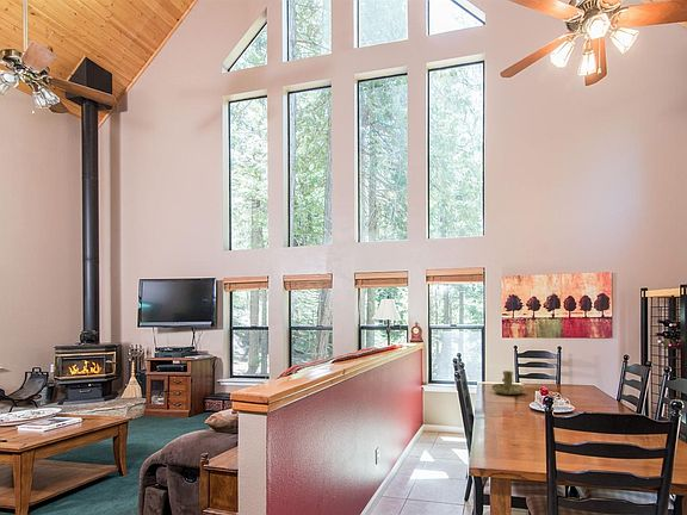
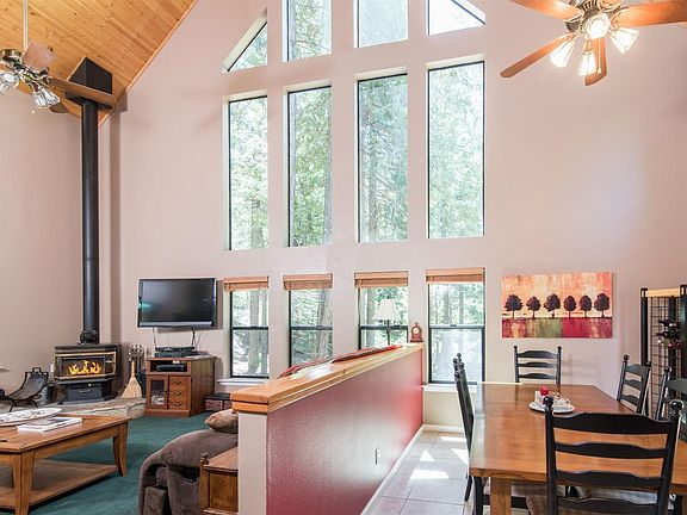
- candle holder (508, 383)
